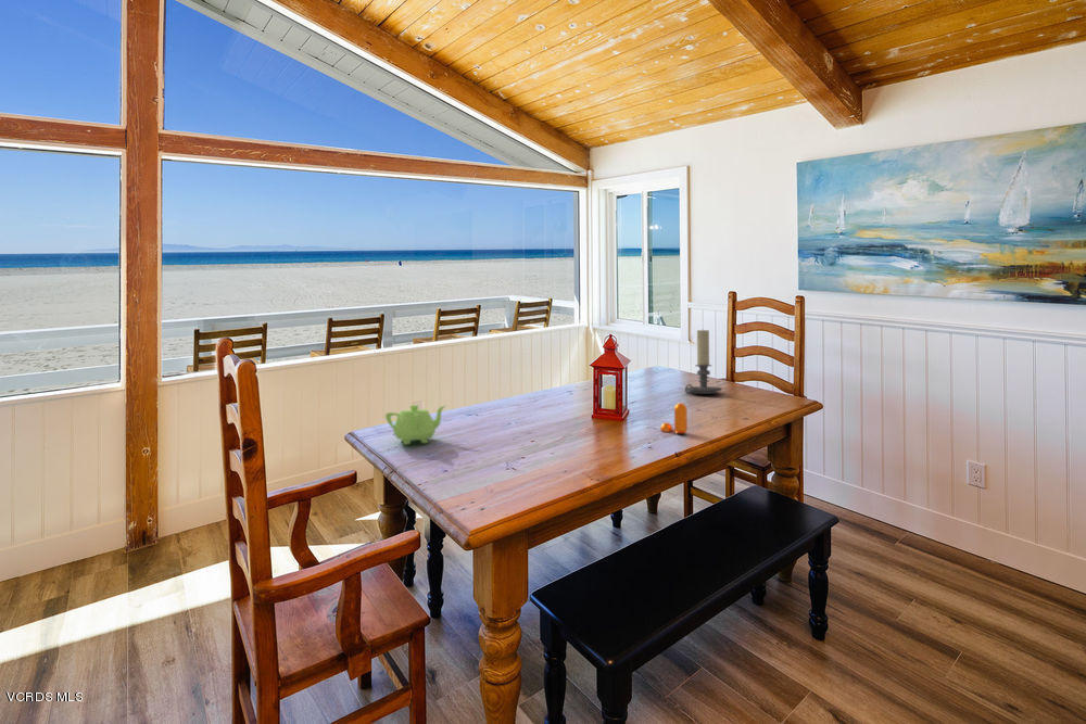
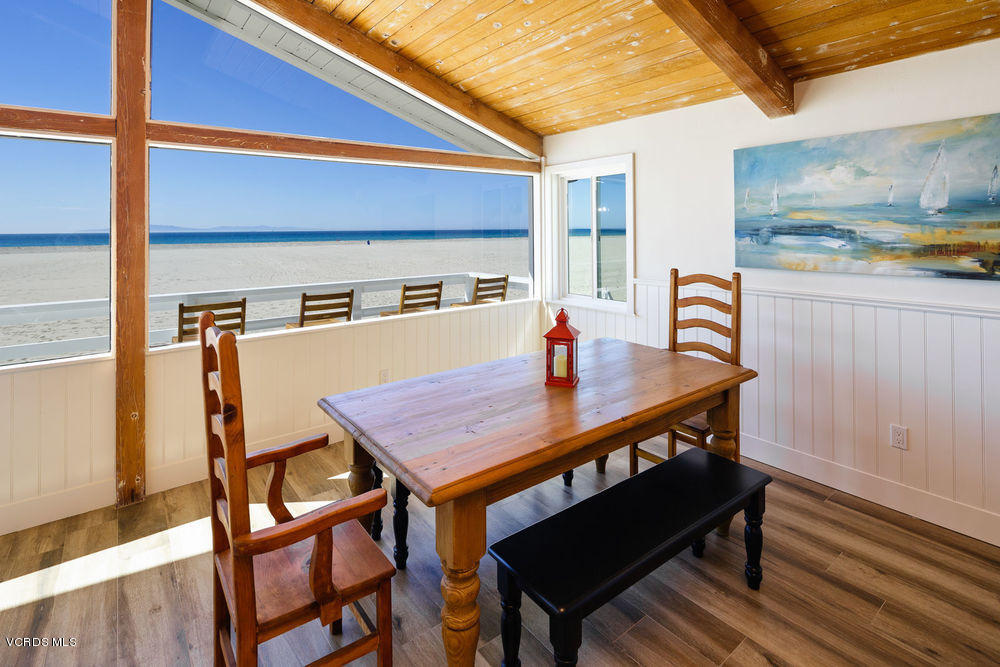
- teapot (416, 422)
- candle holder (700, 360)
- pepper shaker (674, 417)
